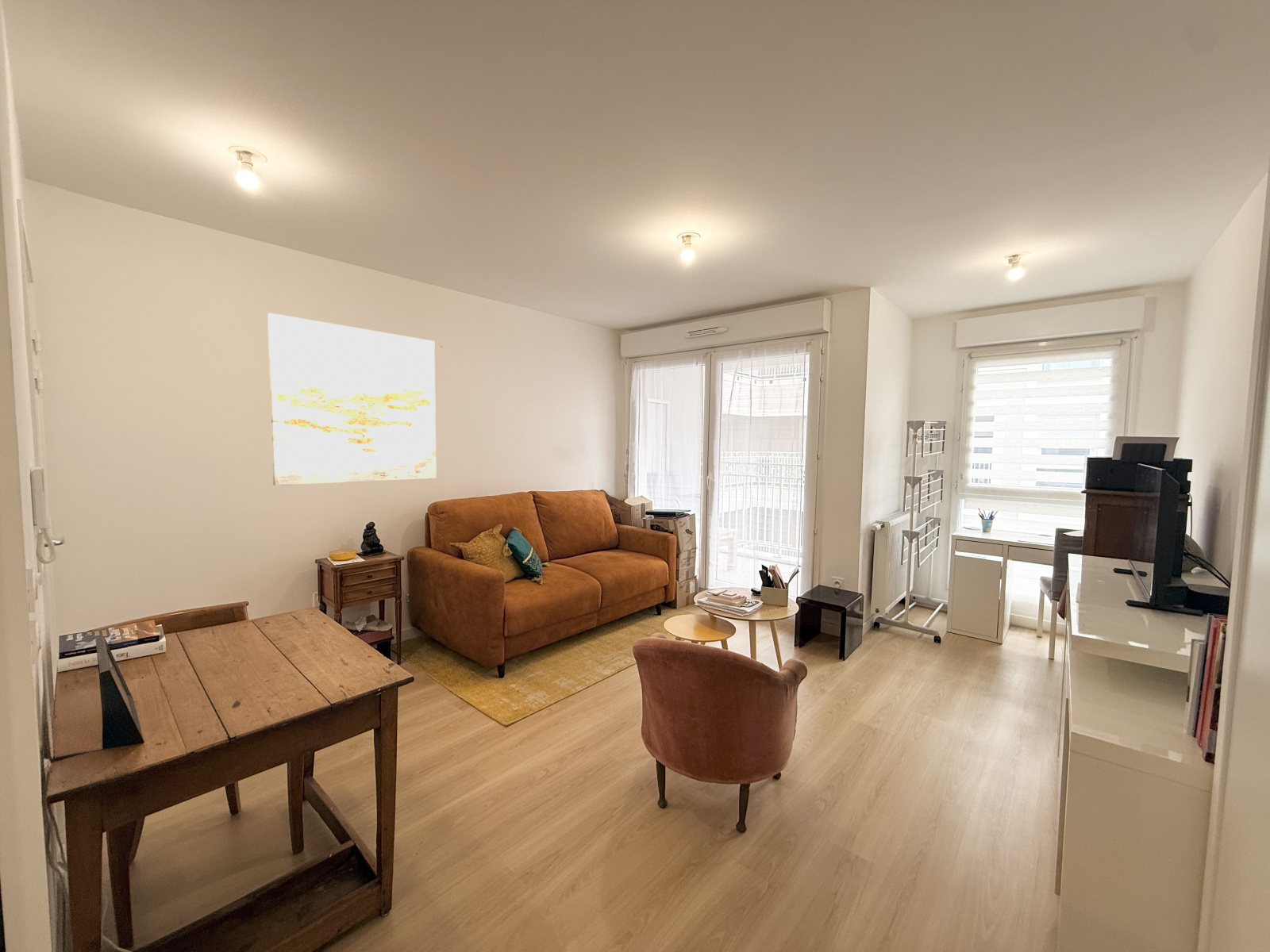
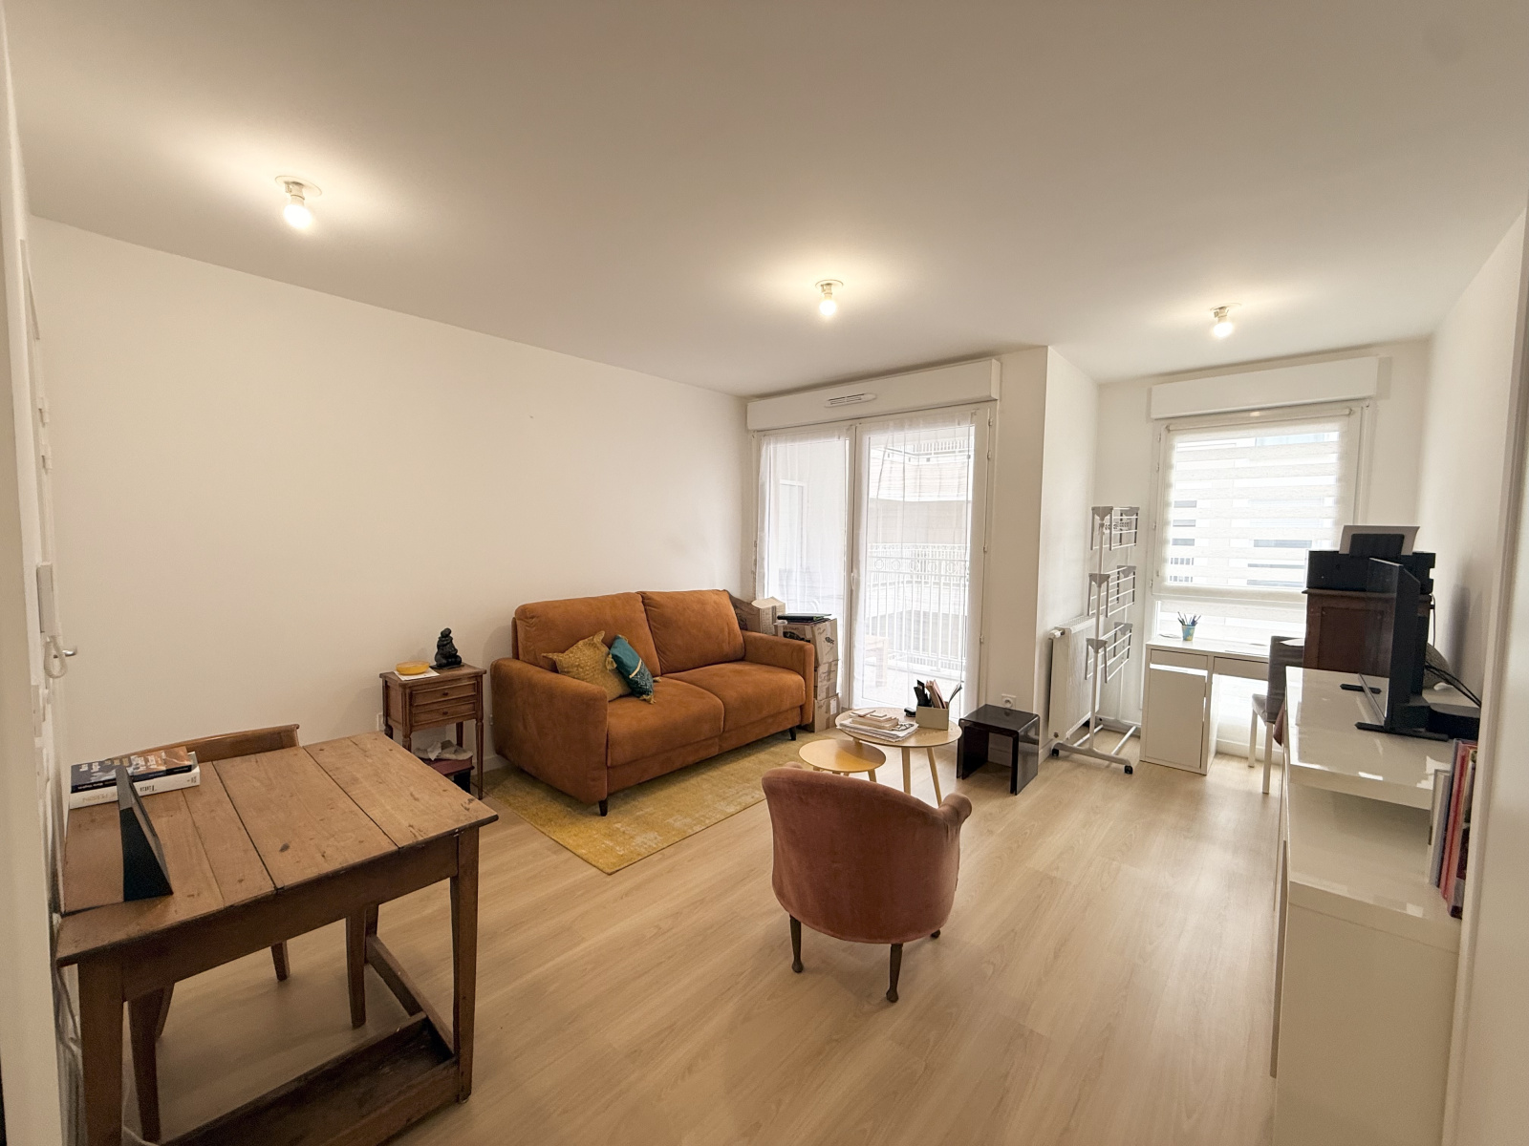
- wall art (362, 405)
